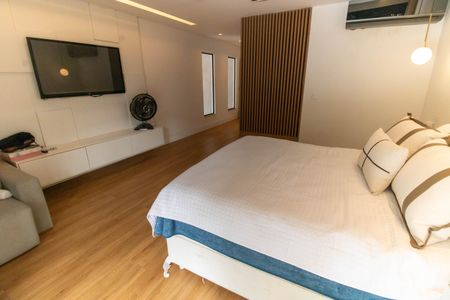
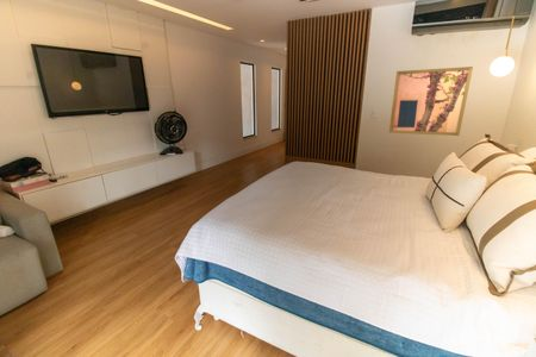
+ wall art (426, 102)
